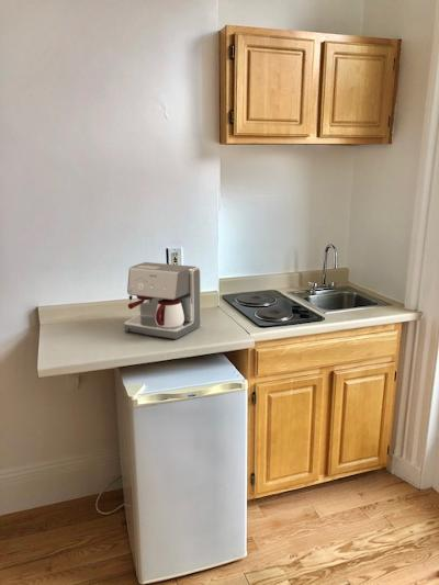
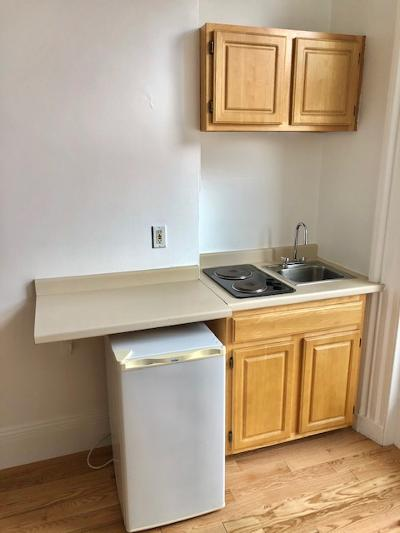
- coffee maker (161, 297)
